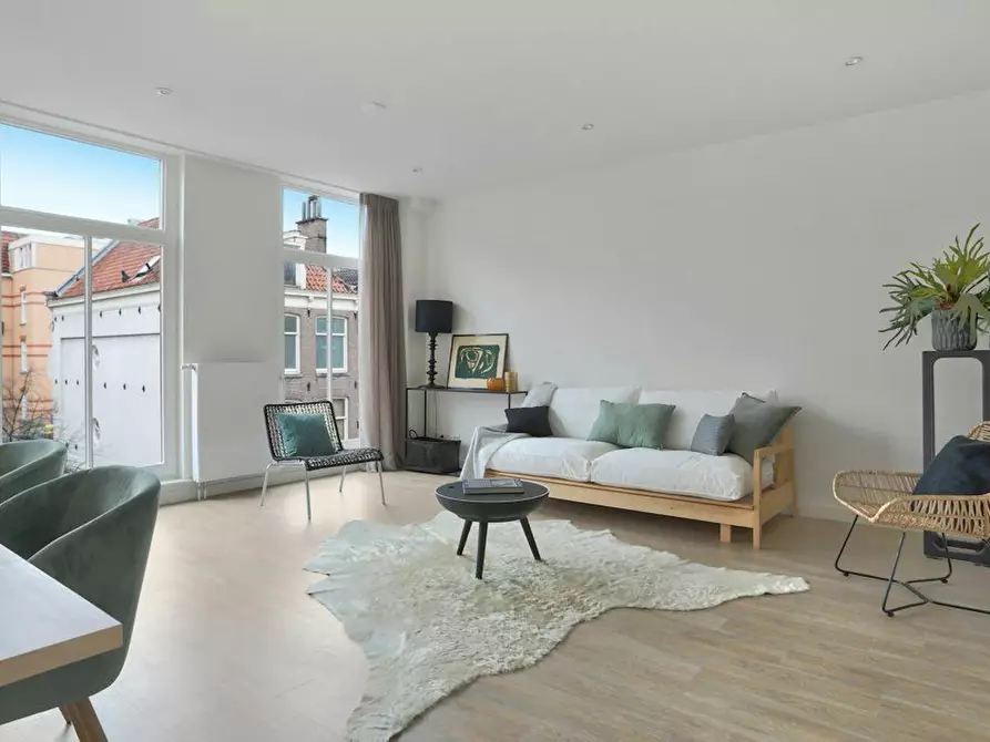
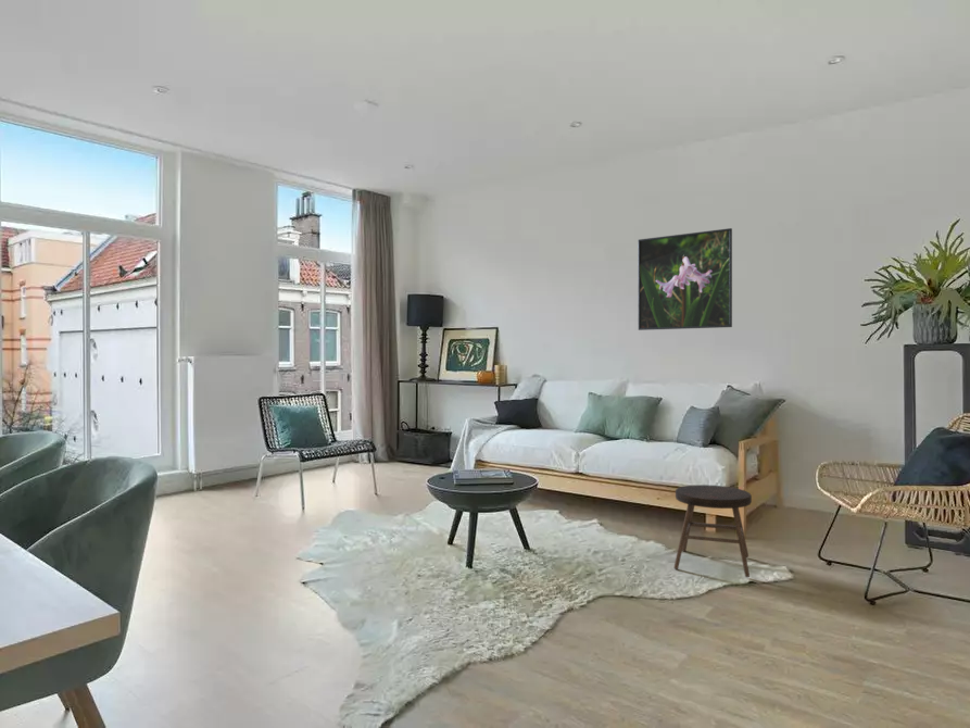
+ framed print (682, 281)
+ stool (713, 527)
